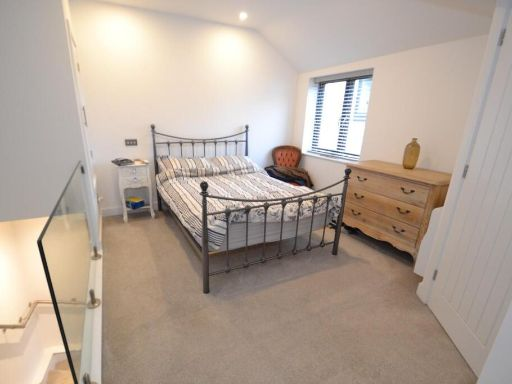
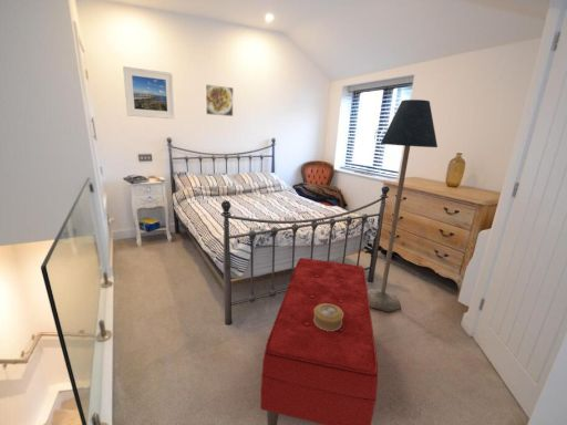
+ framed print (219, 101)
+ floor lamp (396, 210)
+ bench (322, 332)
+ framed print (150, 94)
+ decorative box (328, 315)
